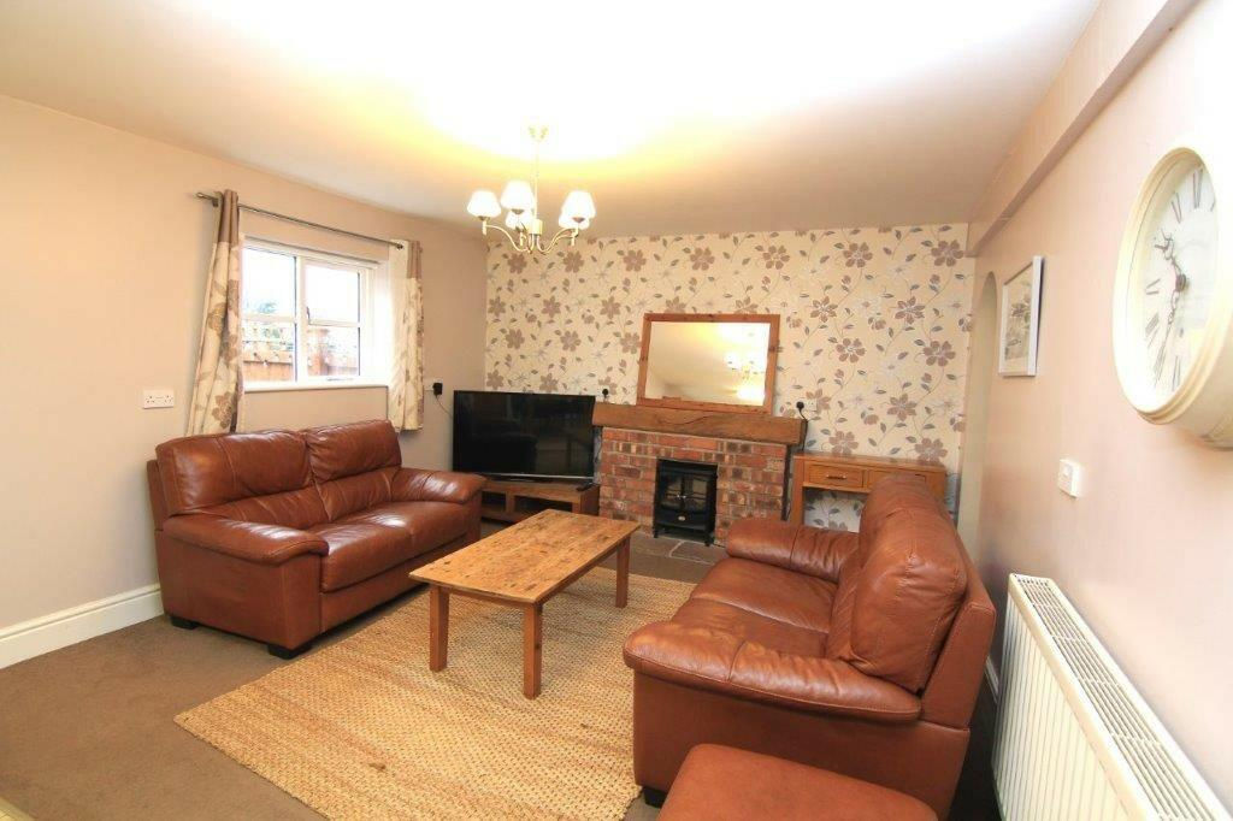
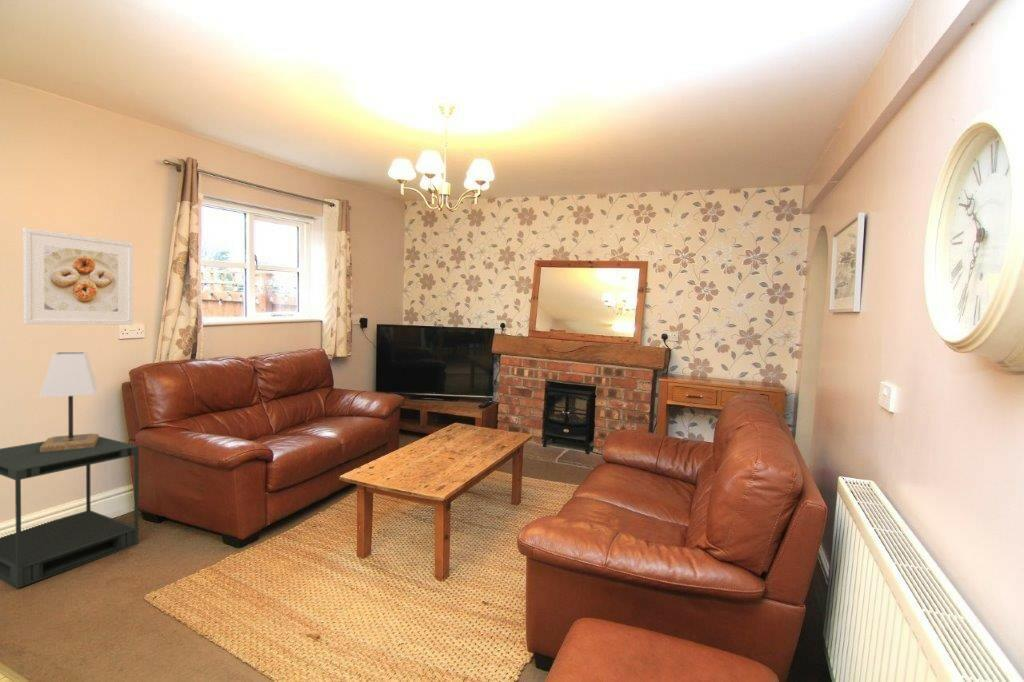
+ lamp (70, 398)
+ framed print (82, 280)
+ side table (63, 517)
